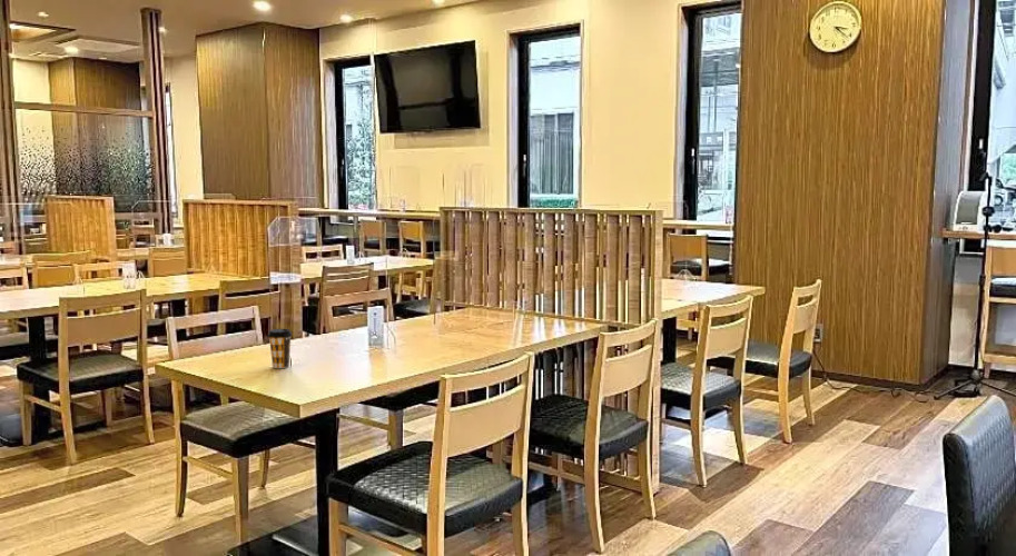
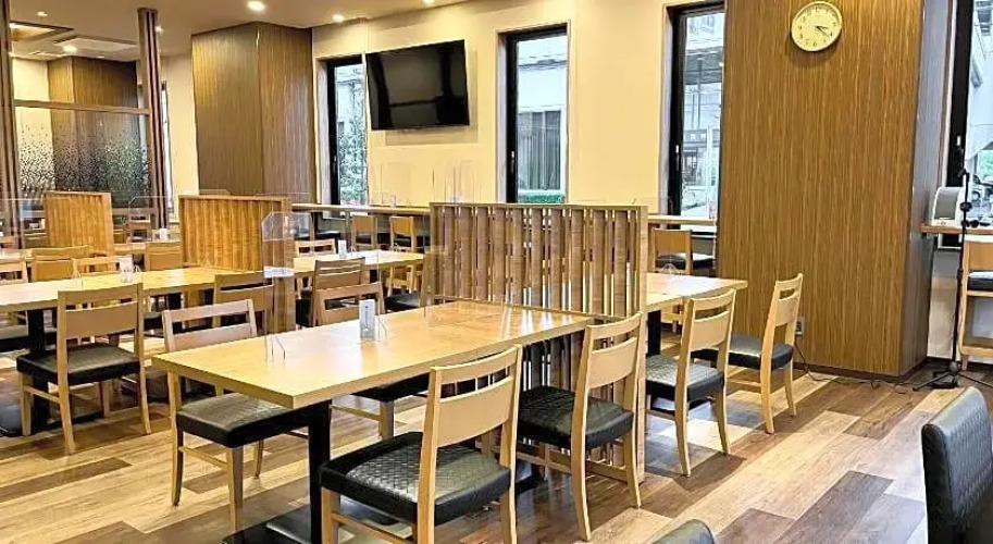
- coffee cup (279, 348)
